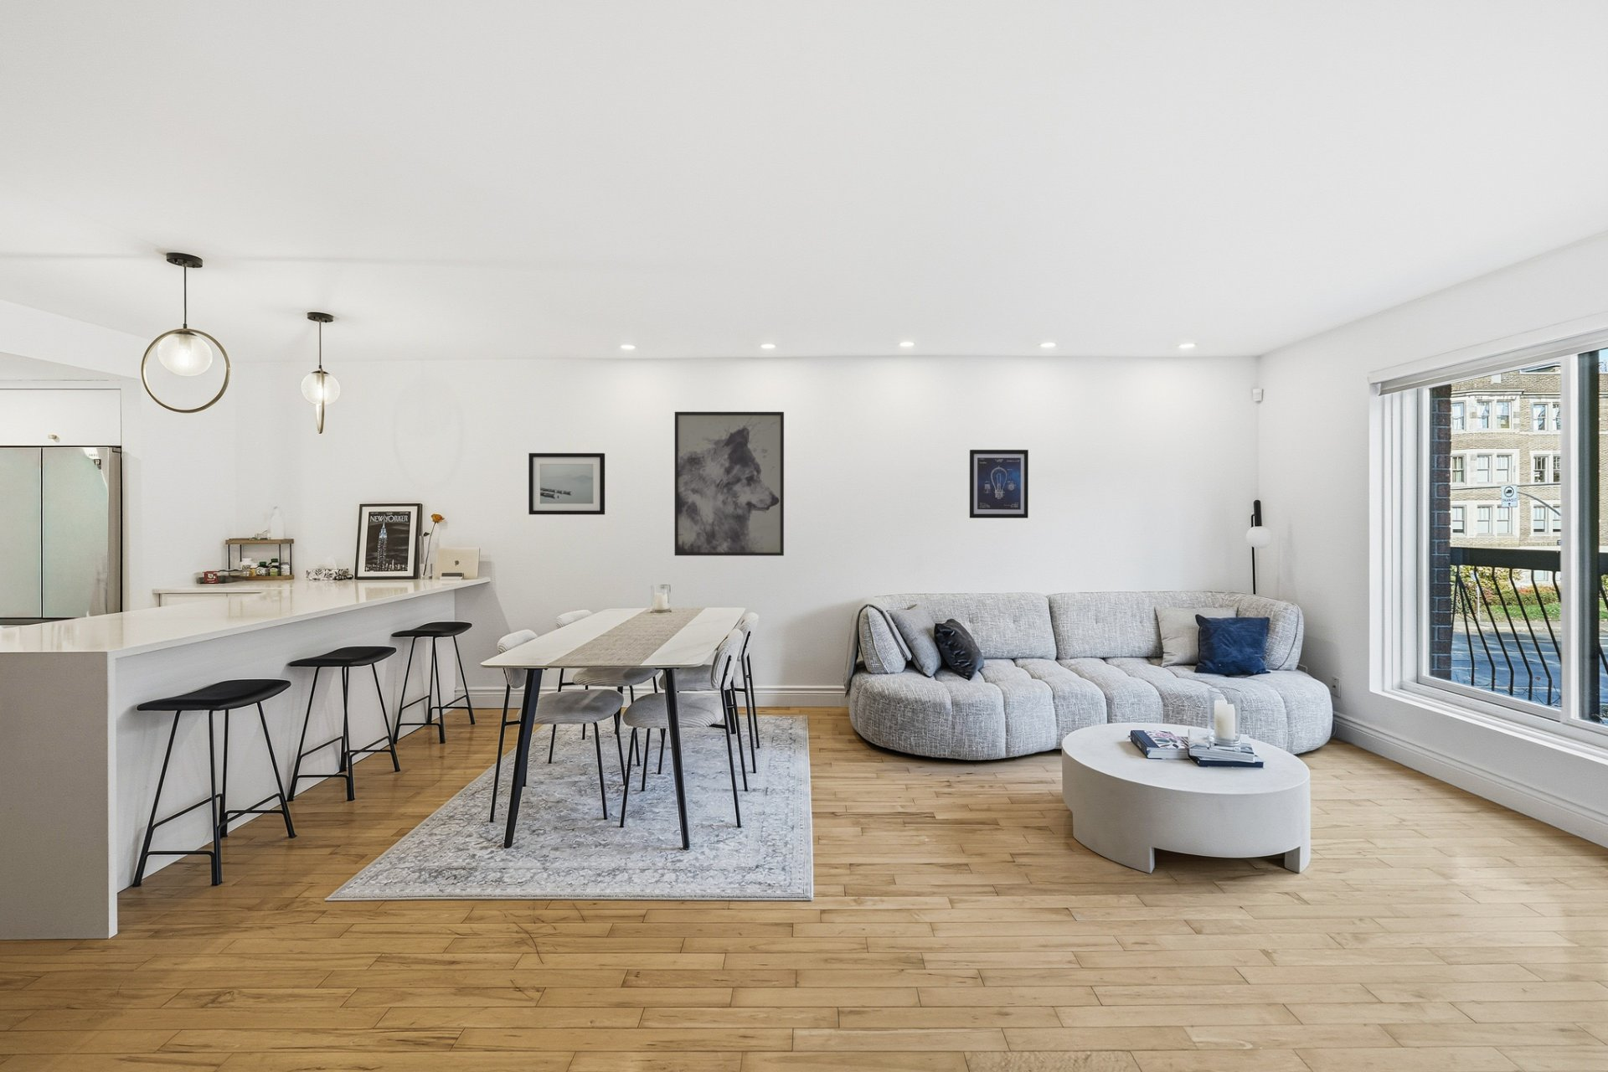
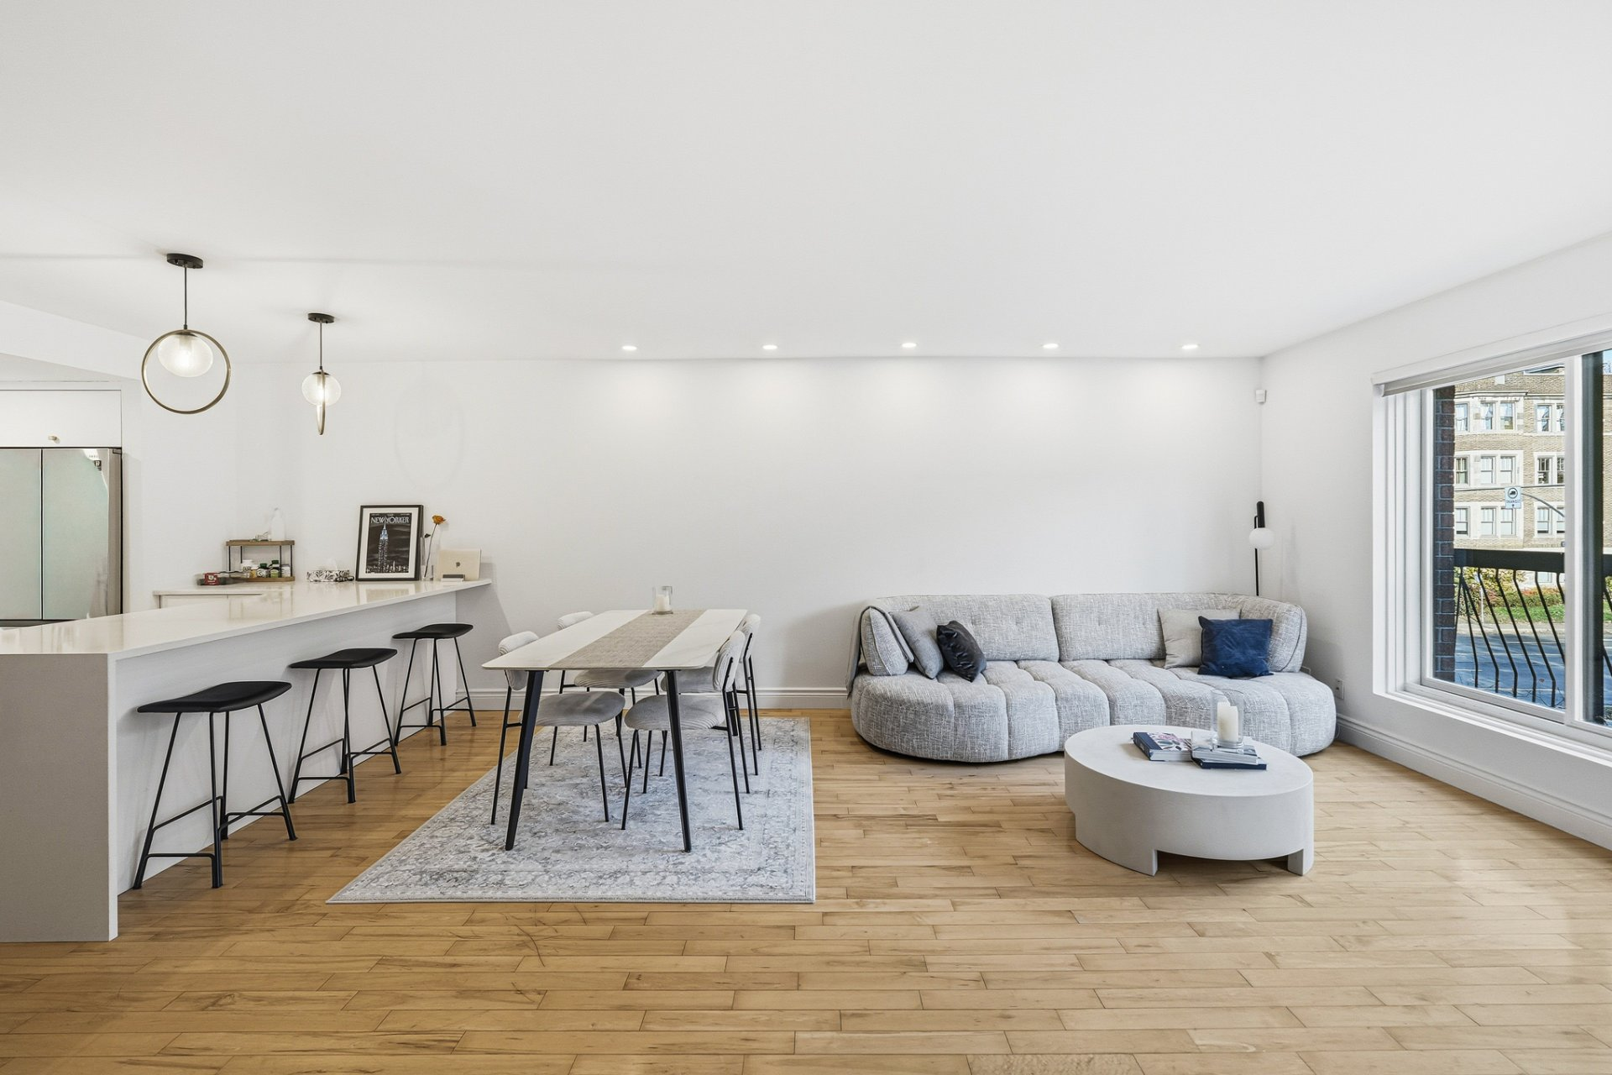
- wall art (566, 483)
- wall art (998, 483)
- wall art (730, 483)
